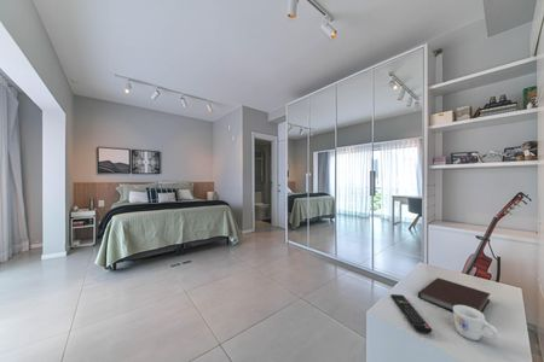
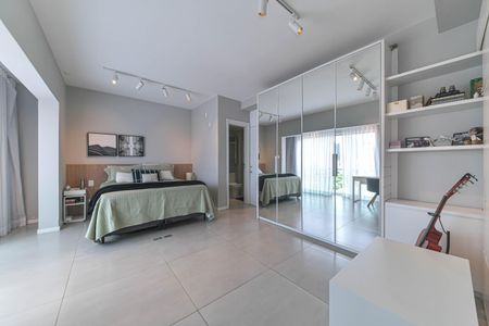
- remote control (409, 311)
- notebook (453, 296)
- mug (474, 326)
